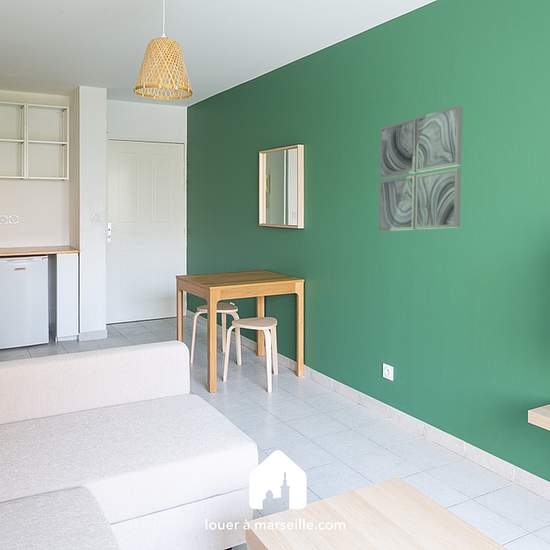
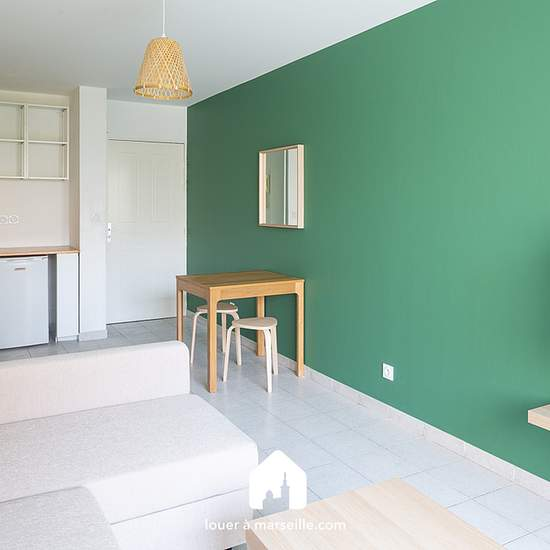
- wall art (416, 172)
